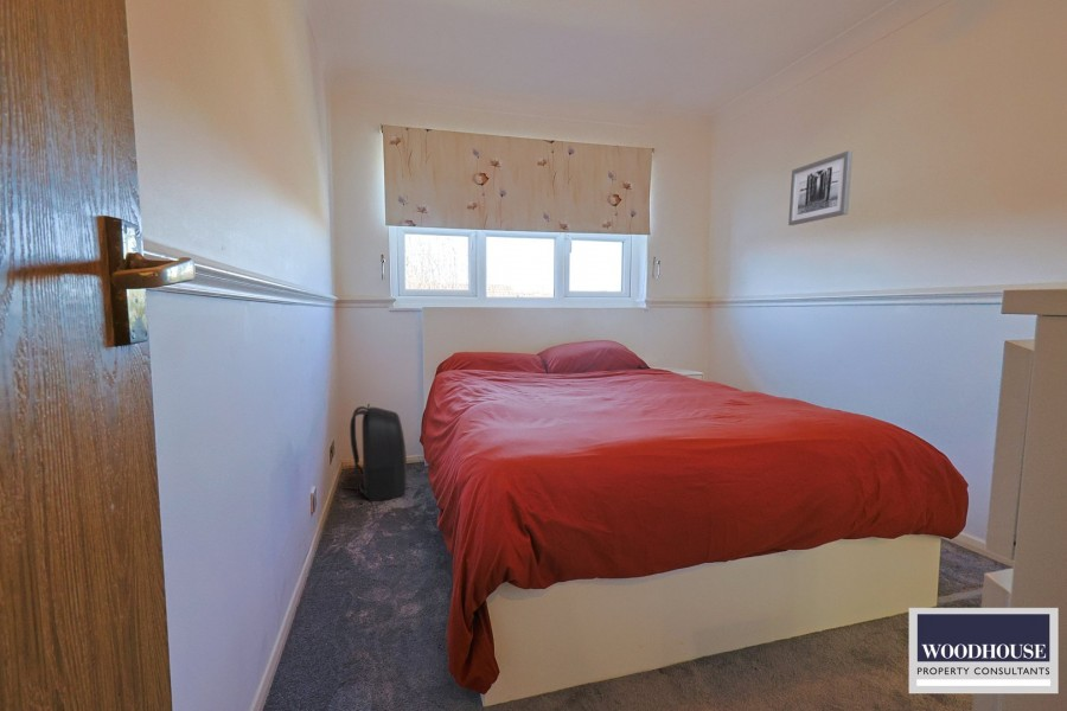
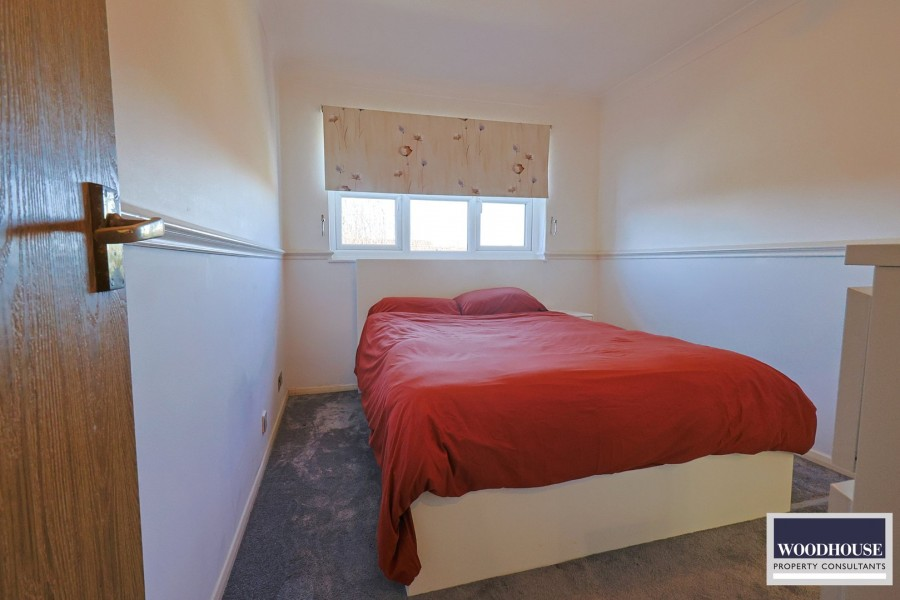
- backpack (373, 447)
- wall art (818, 191)
